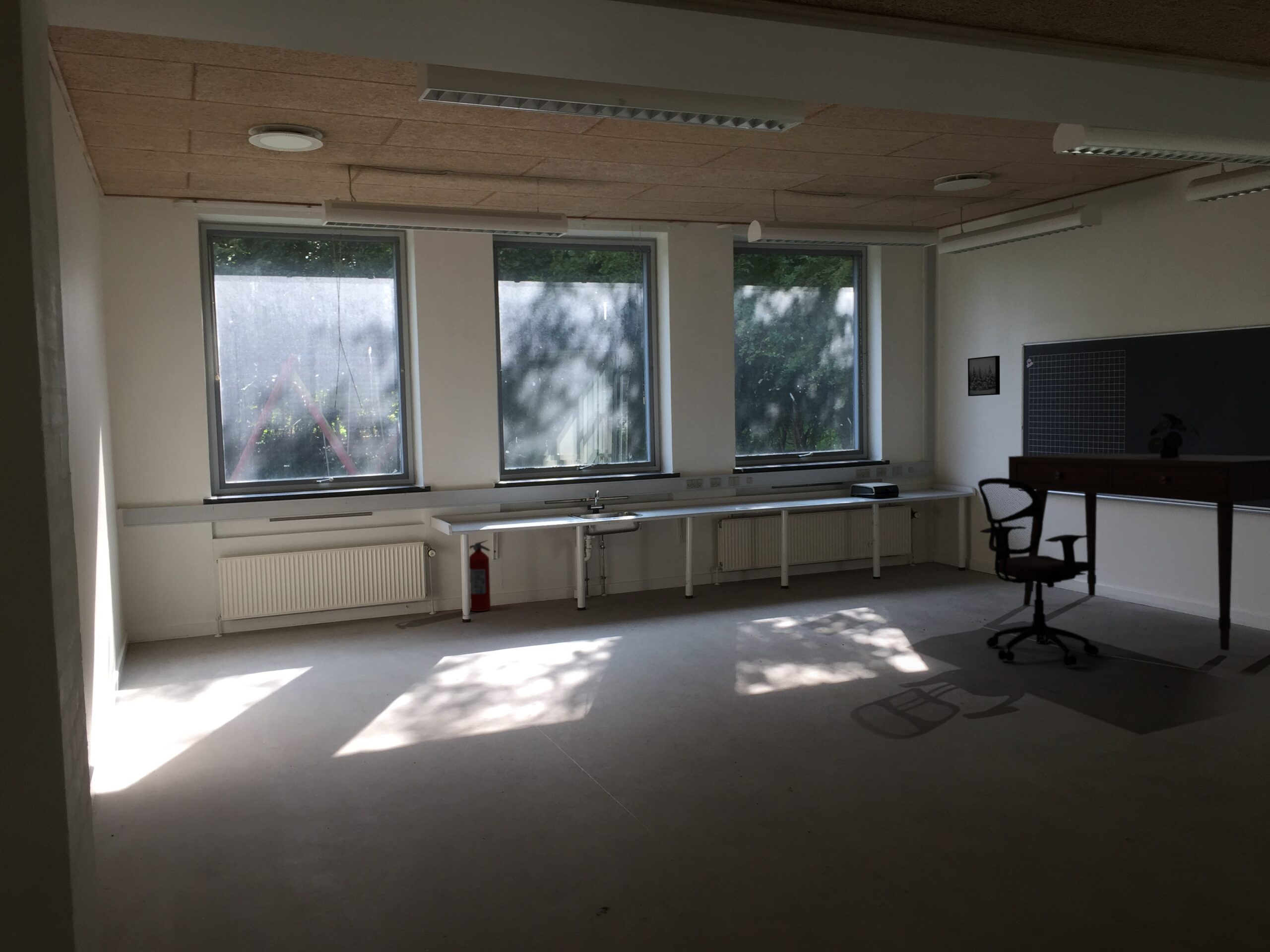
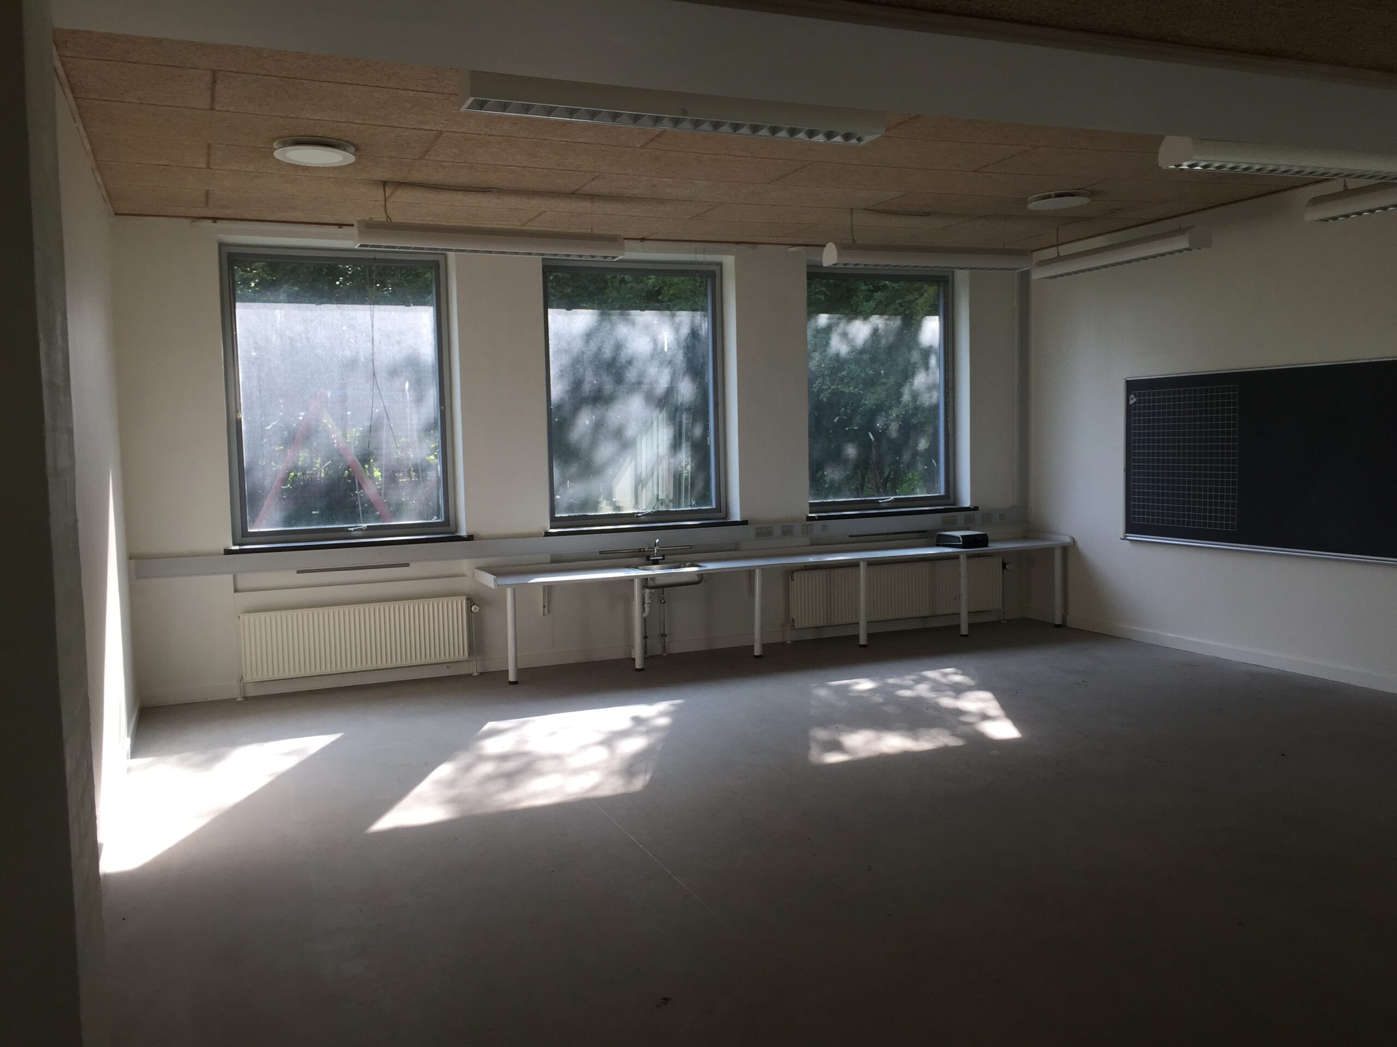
- potted plant (1168, 434)
- office chair (1036, 566)
- wall art (983, 376)
- fire extinguisher (479, 575)
- desk (1154, 497)
